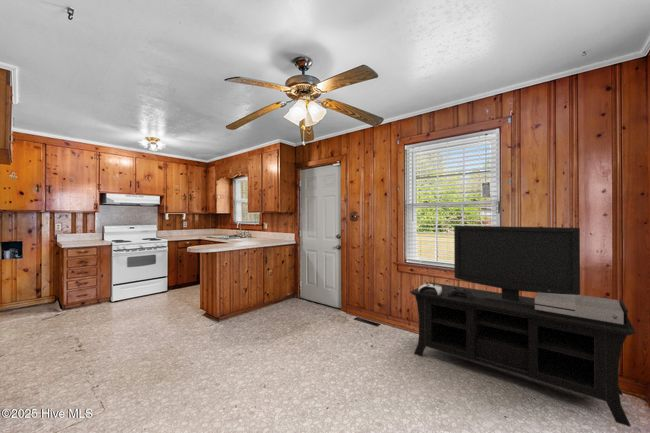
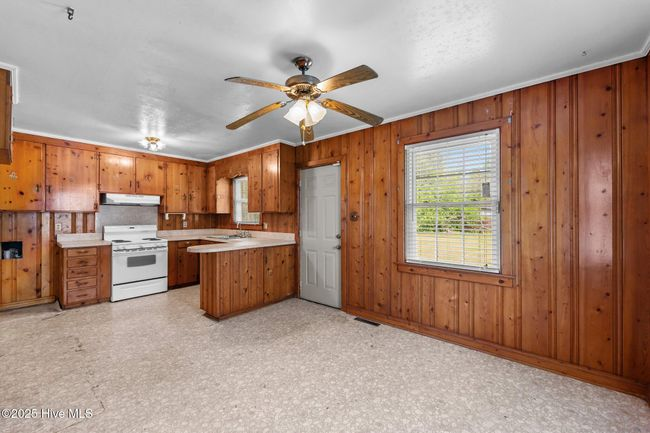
- media console (504, 299)
